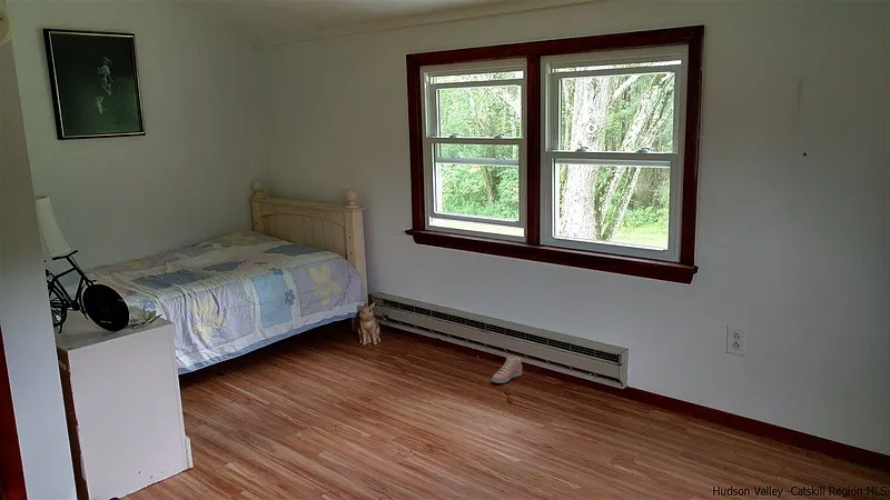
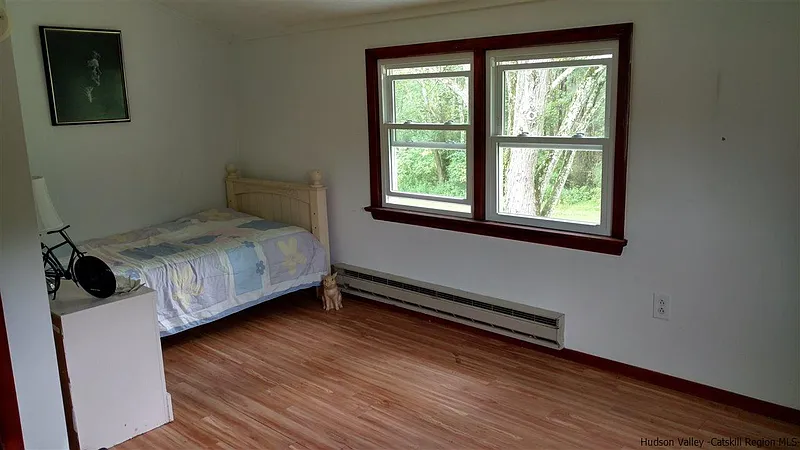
- sneaker (506, 368)
